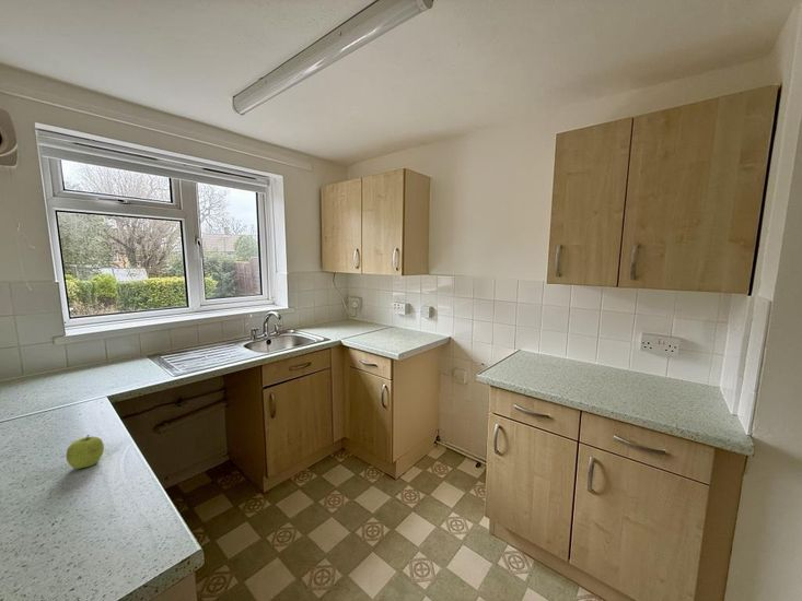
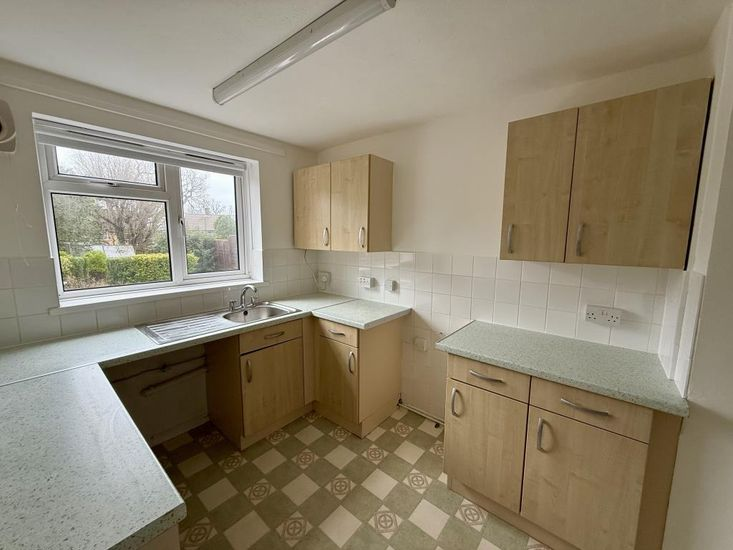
- fruit (85, 450)
